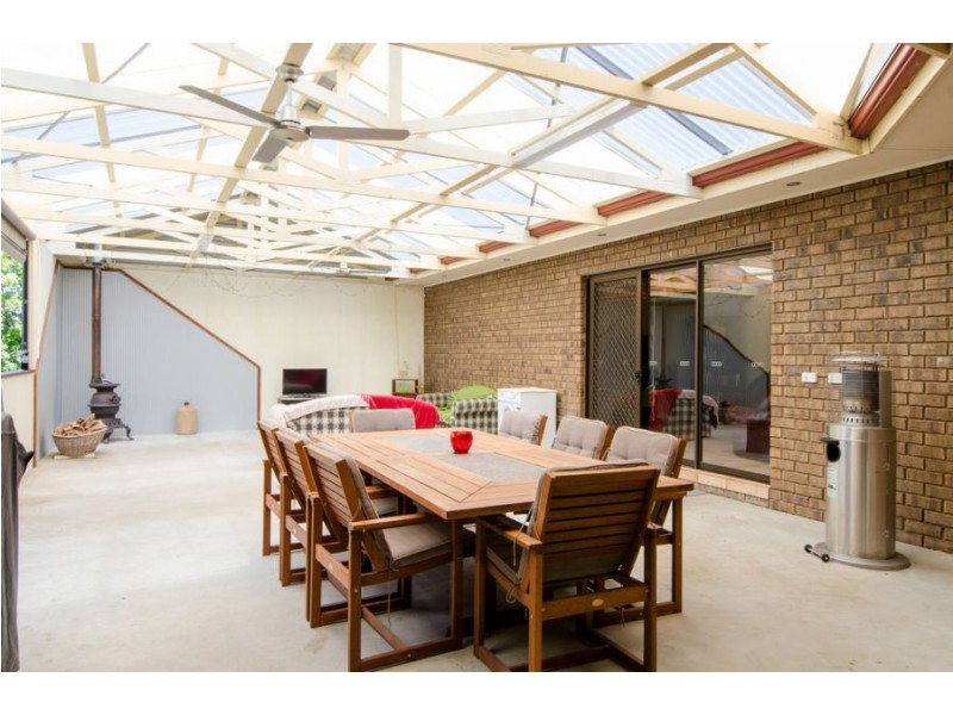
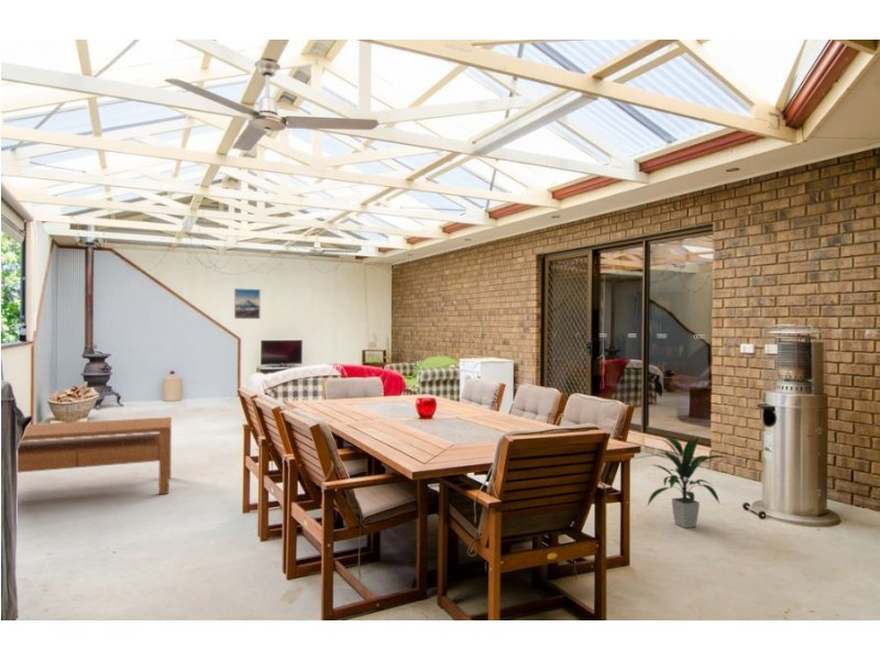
+ coffee table (82, 460)
+ indoor plant (681, 477)
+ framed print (246, 304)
